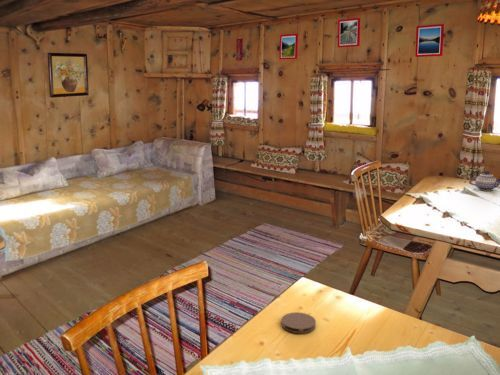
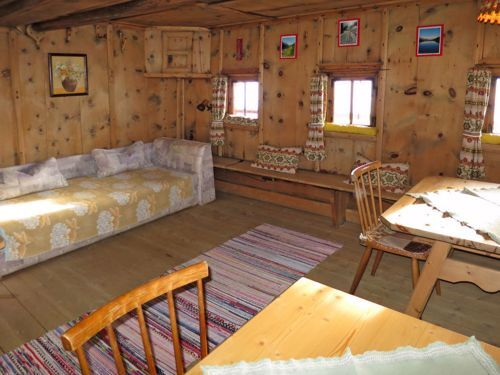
- teapot (486, 180)
- coaster (298, 322)
